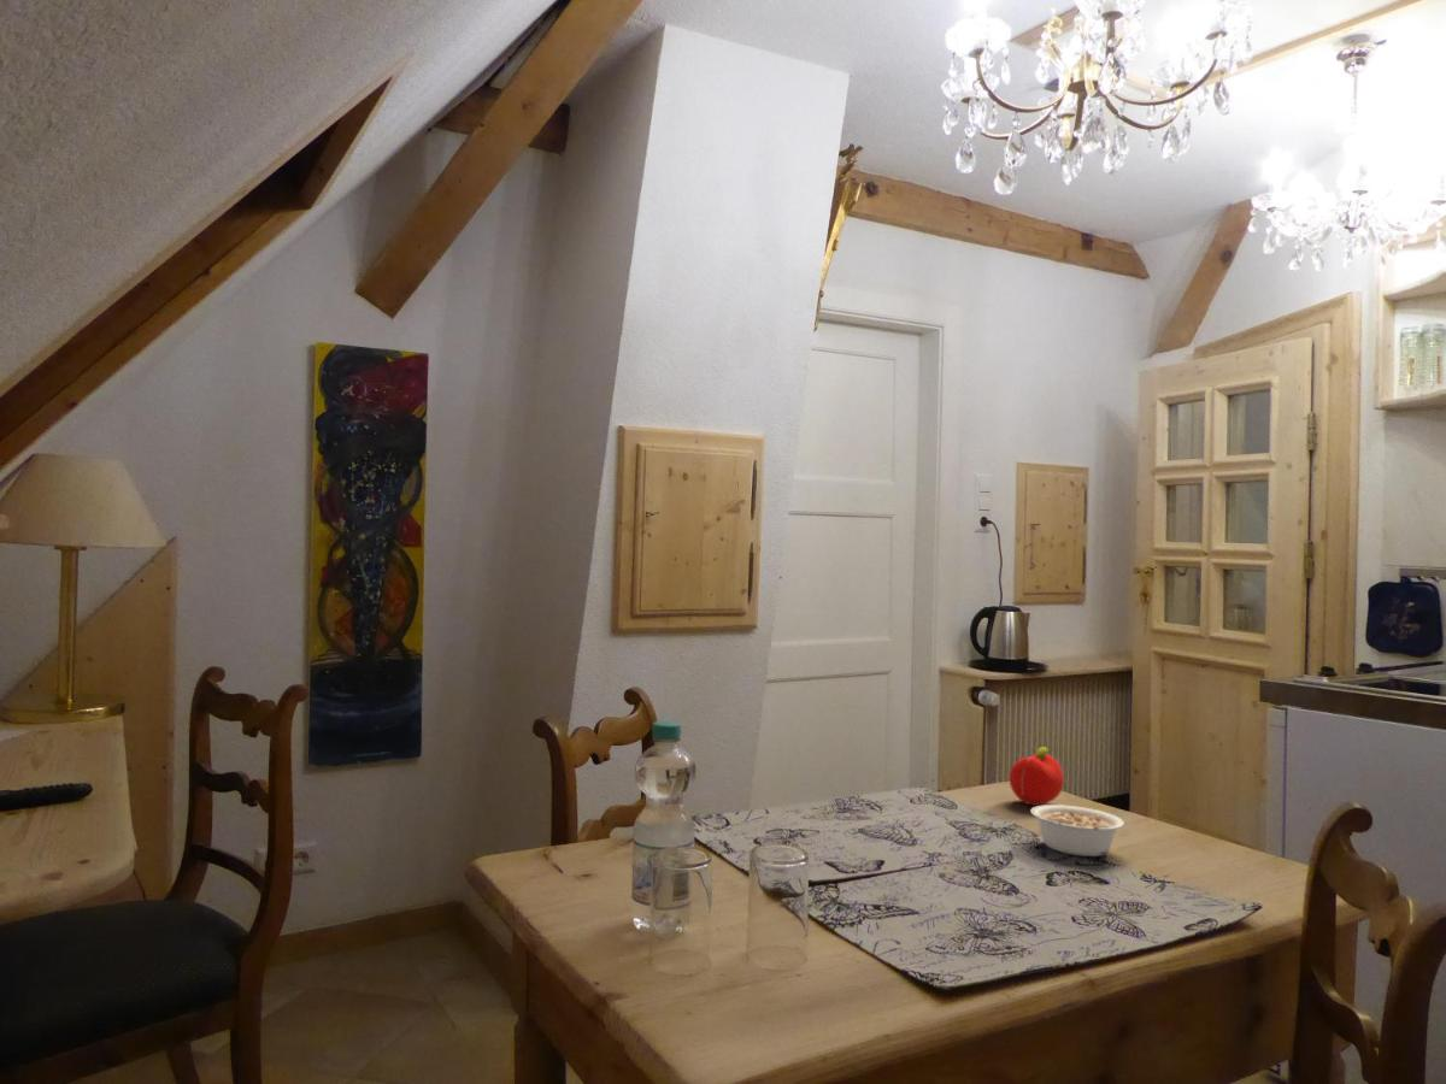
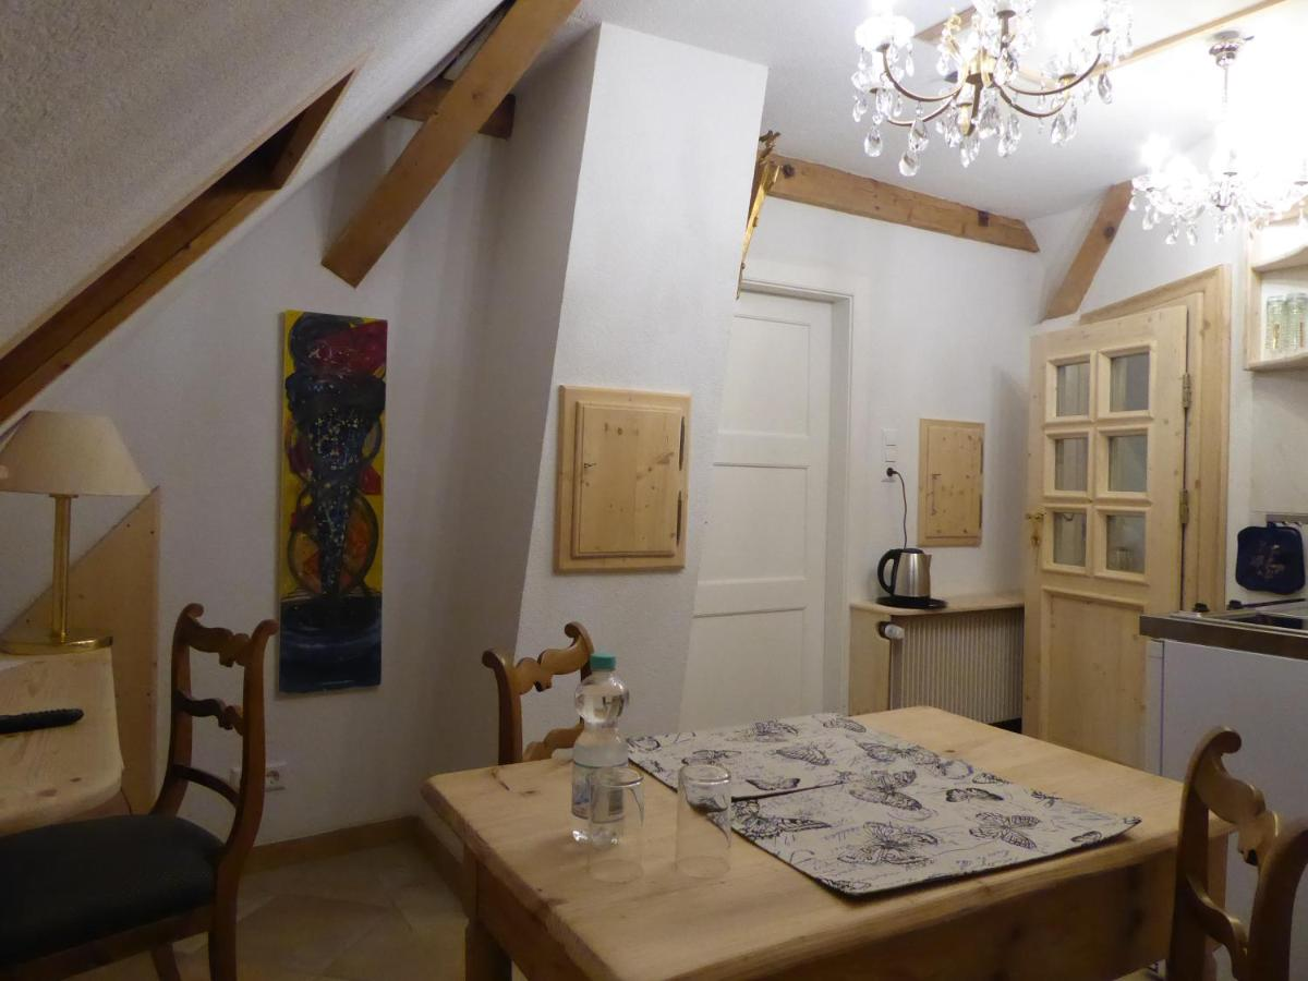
- fruit (1036, 776)
- legume (1078, 829)
